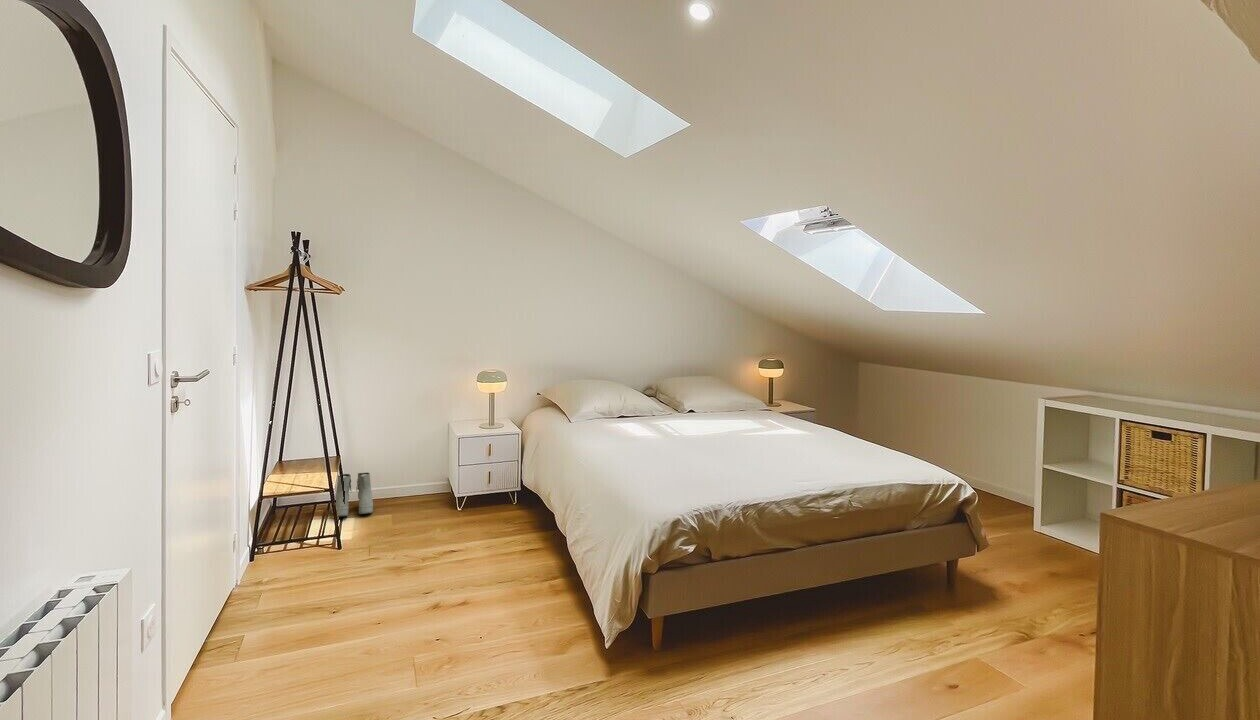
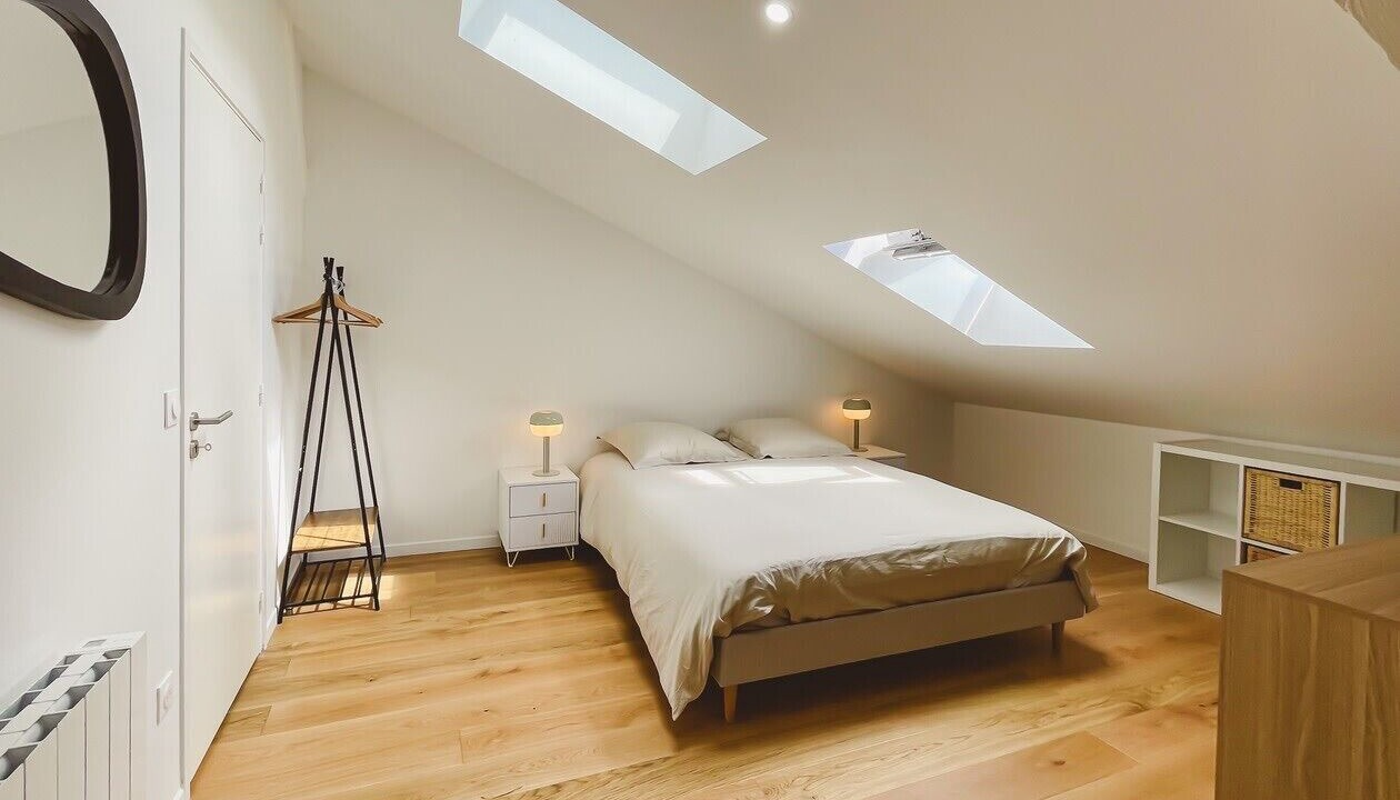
- boots (351, 492)
